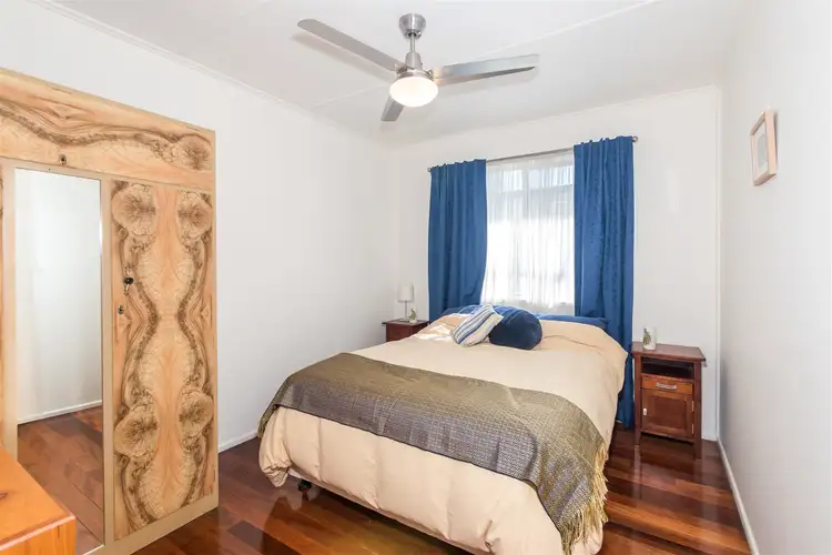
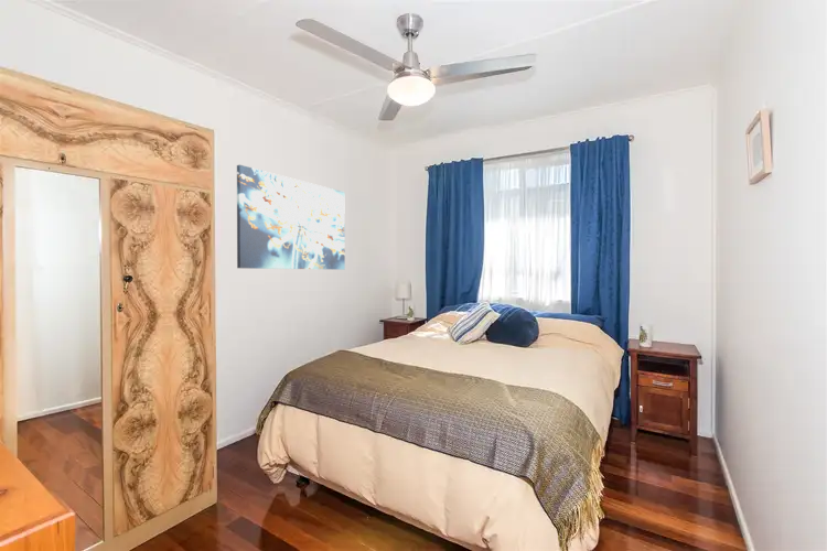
+ wall art (298, 225)
